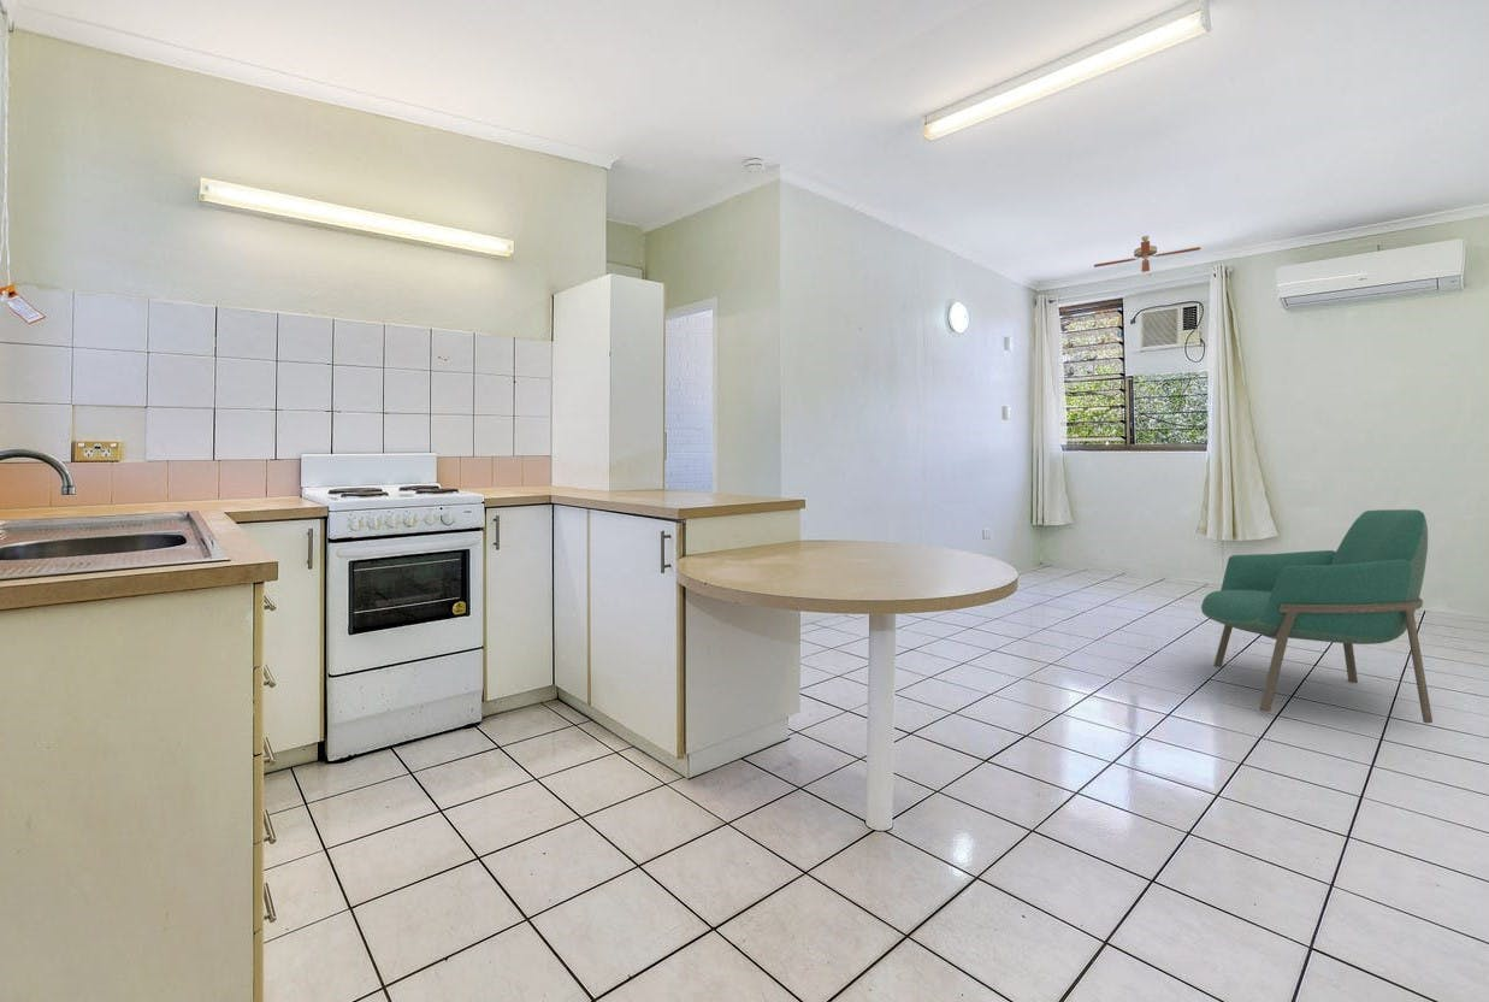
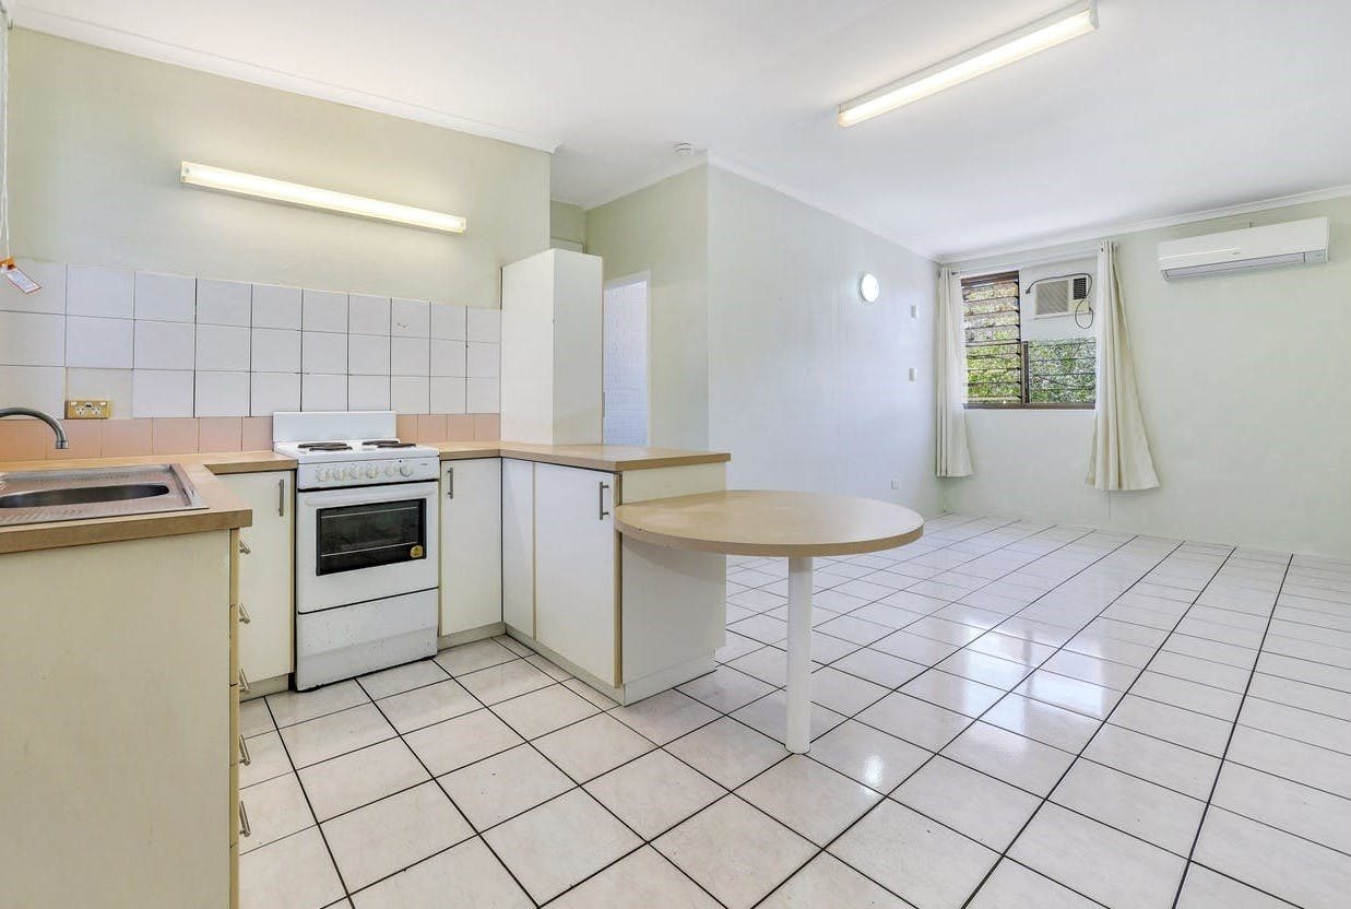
- ceiling fan (1145, 257)
- armchair (1304, 601)
